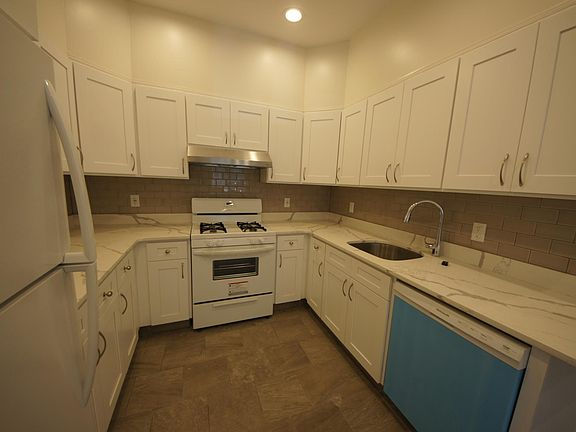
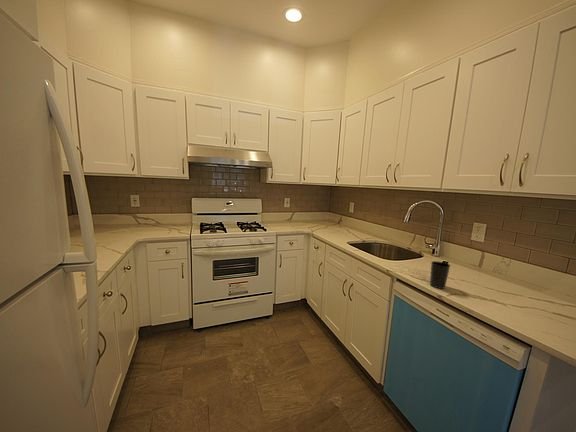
+ cup (439, 275)
